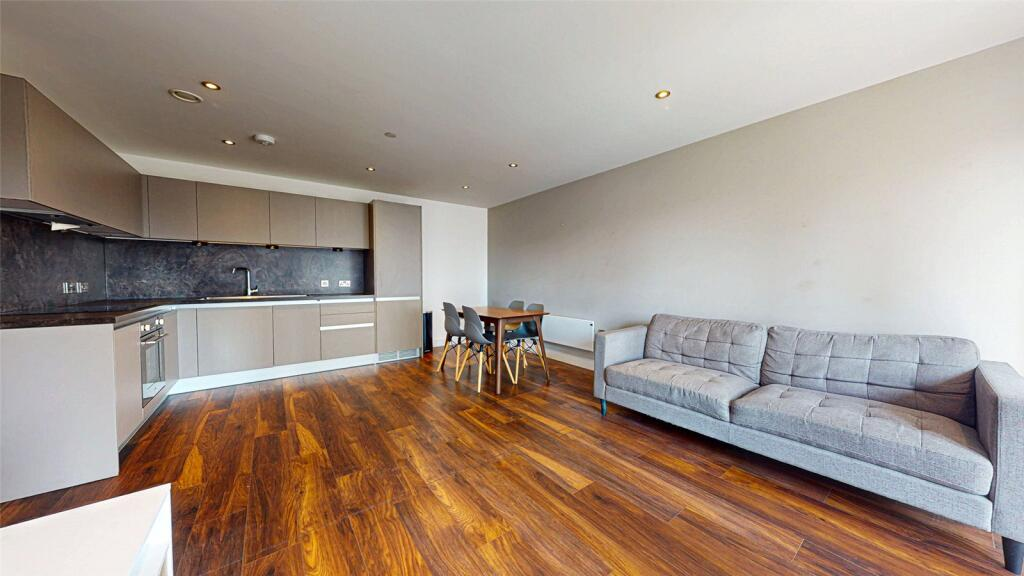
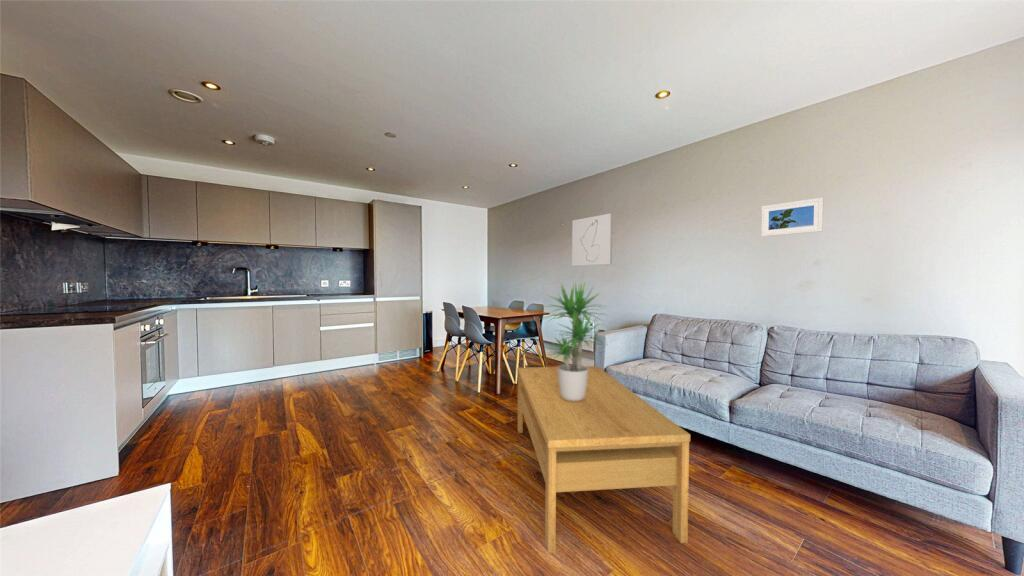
+ wall art (591, 241)
+ potted plant (577, 338)
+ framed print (790, 218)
+ coffee table (579, 431)
